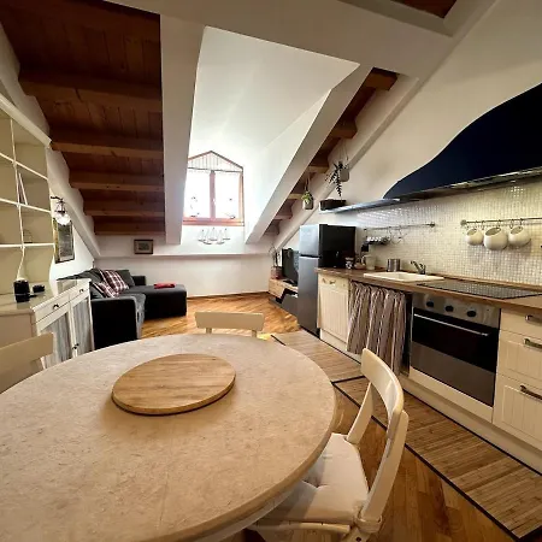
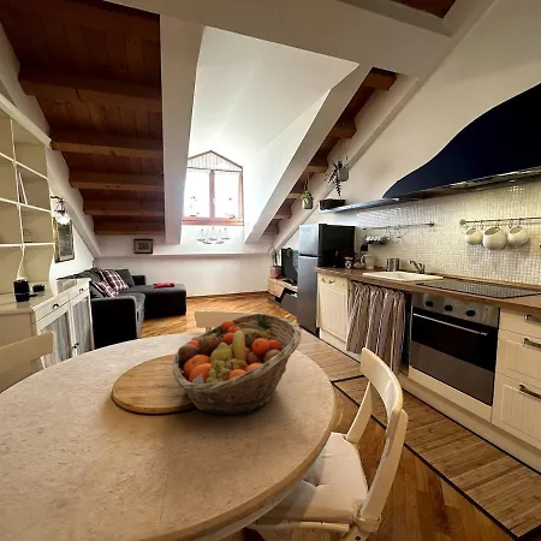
+ fruit basket (236, 355)
